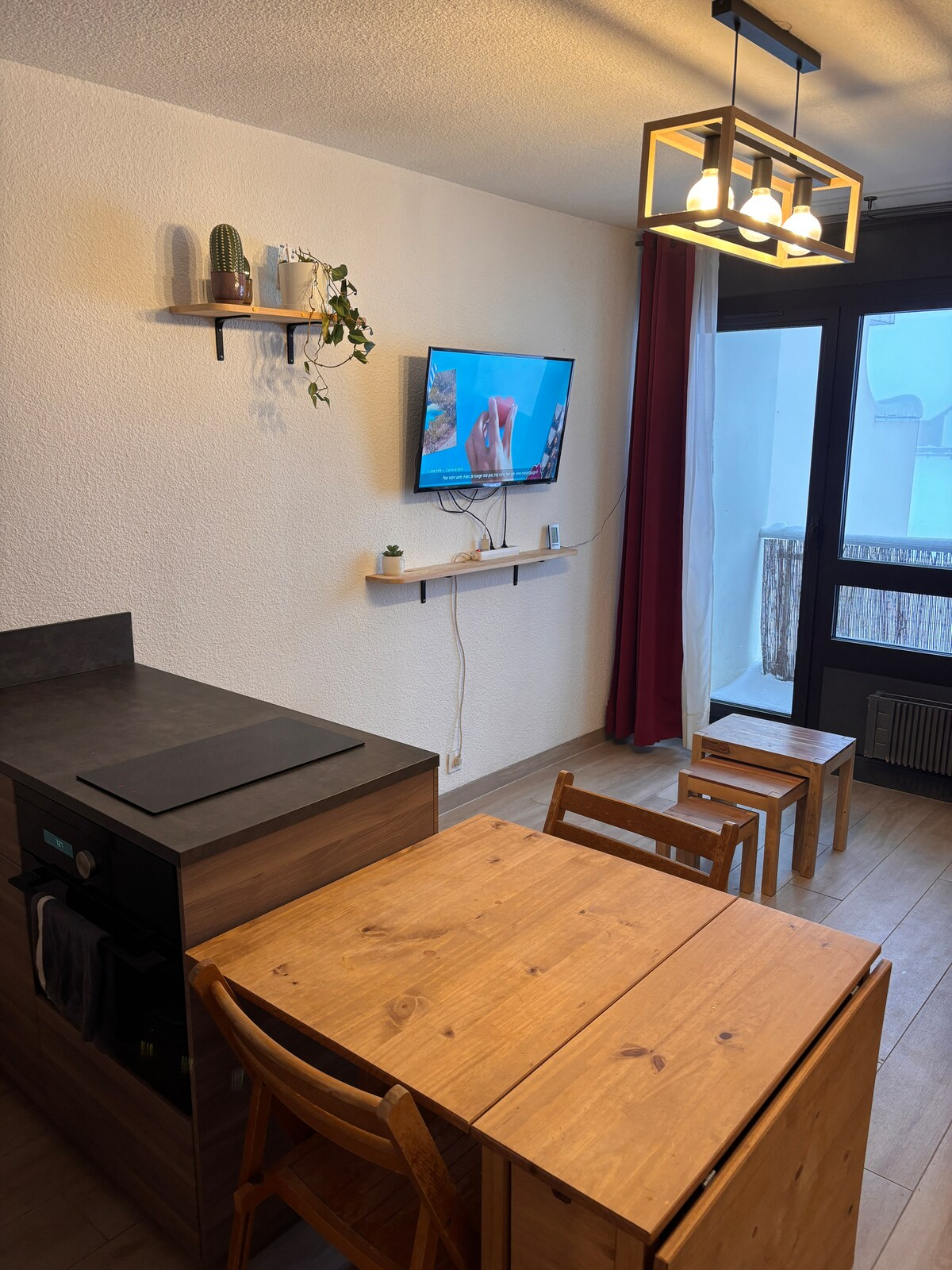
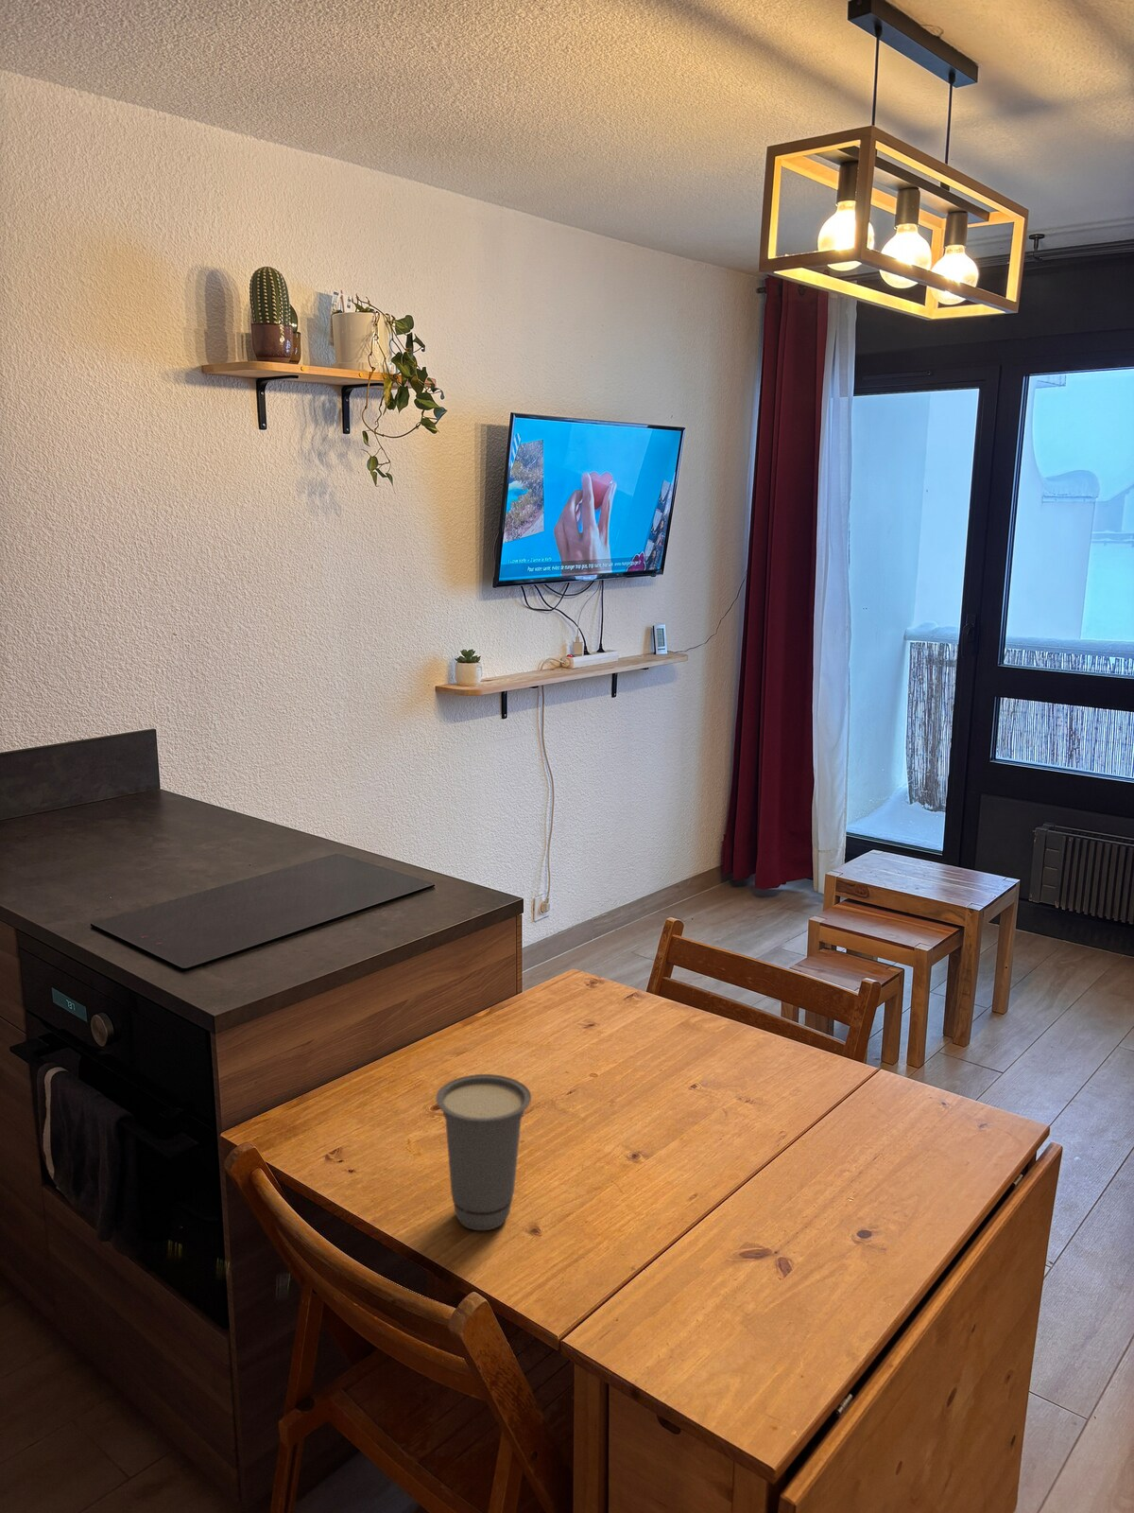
+ cup (482, 1157)
